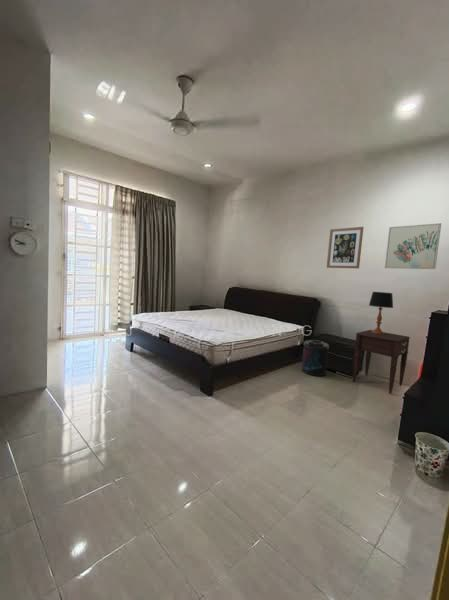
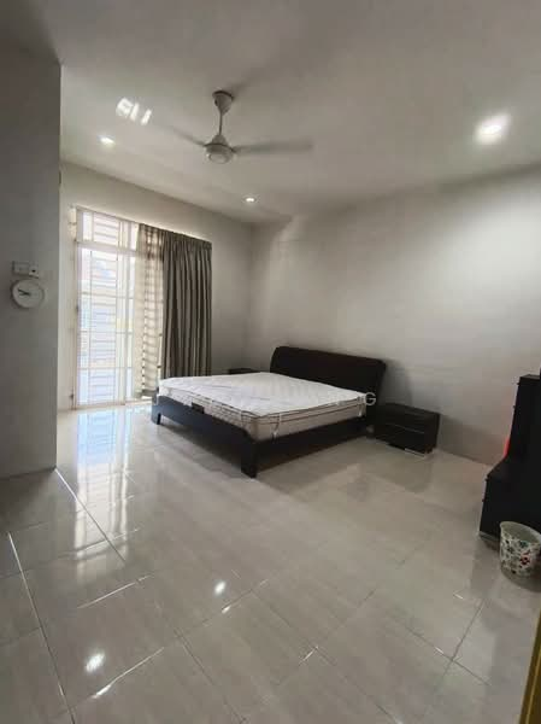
- table lamp (380, 312)
- supplement container (315, 357)
- nightstand (381, 354)
- wall art (411, 247)
- wall art (344, 248)
